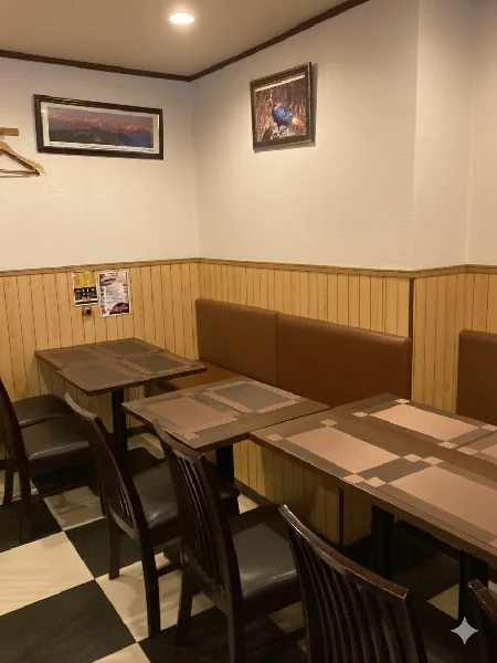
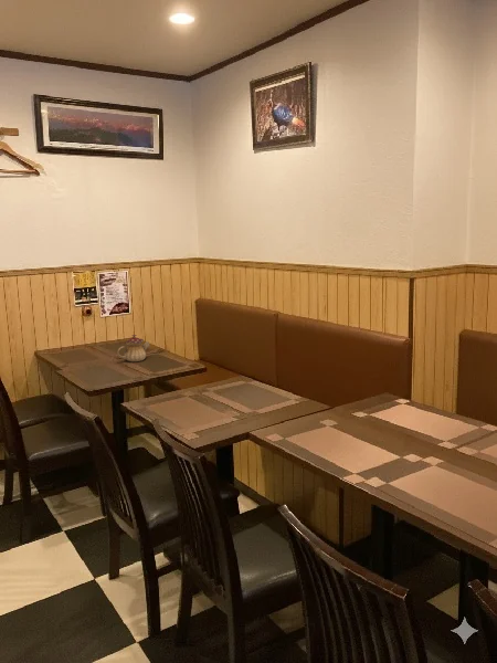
+ teapot (133, 347)
